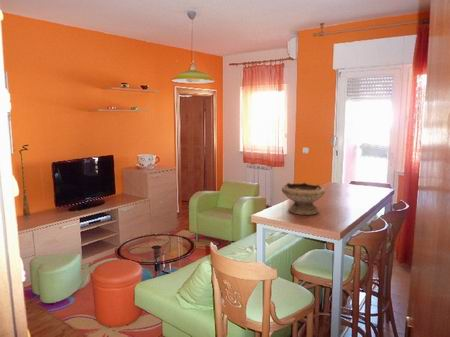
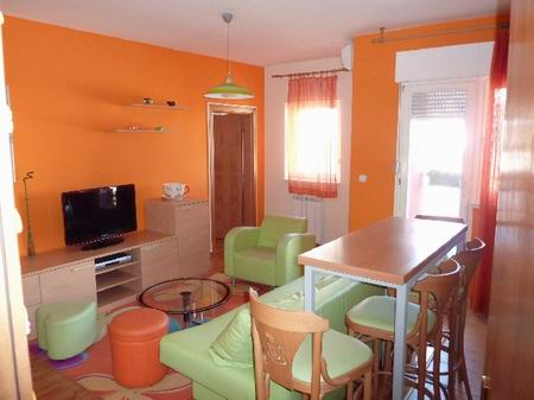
- bowl (302, 197)
